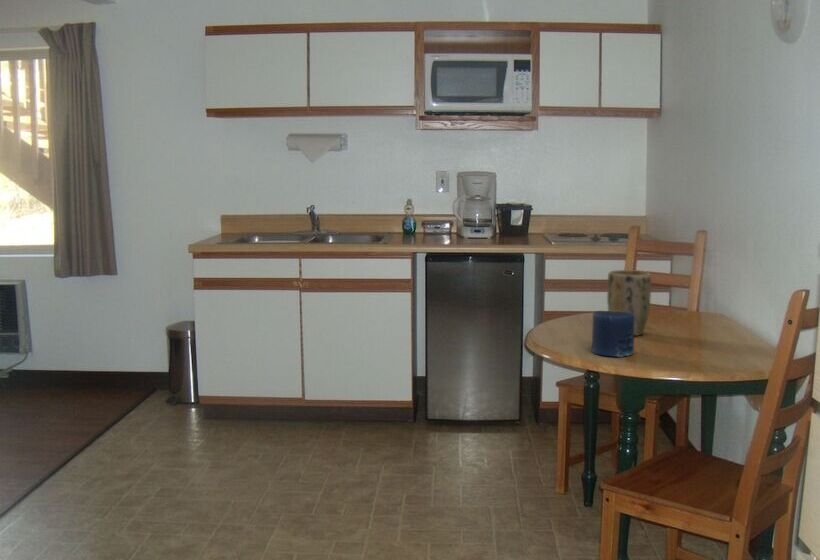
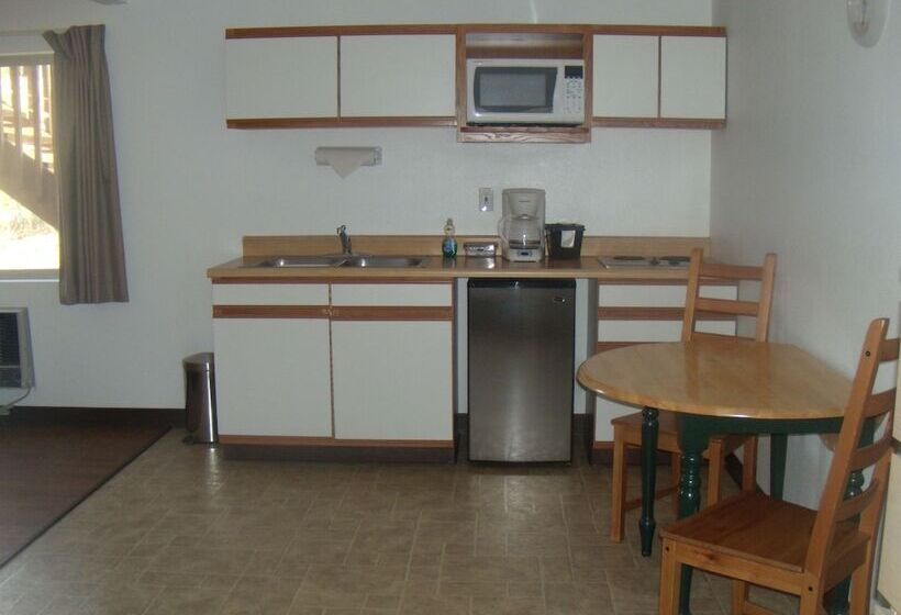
- plant pot (628, 302)
- candle (613, 333)
